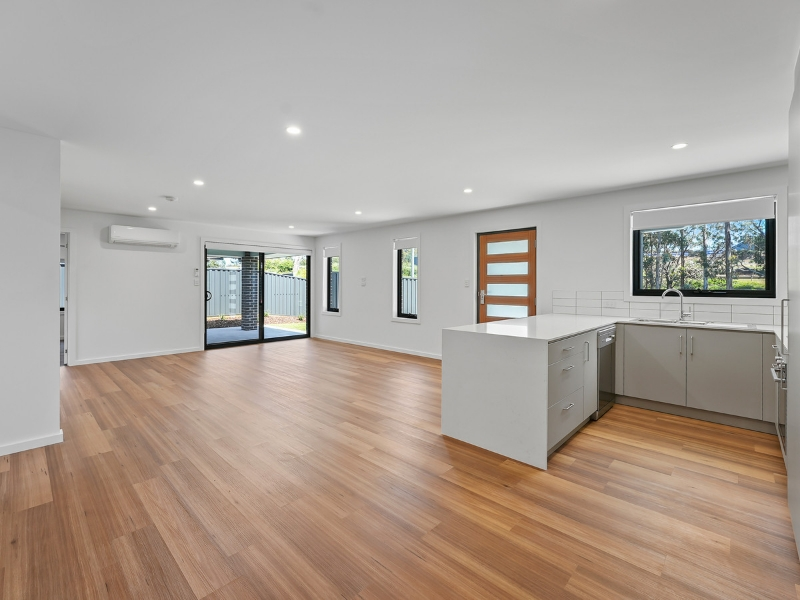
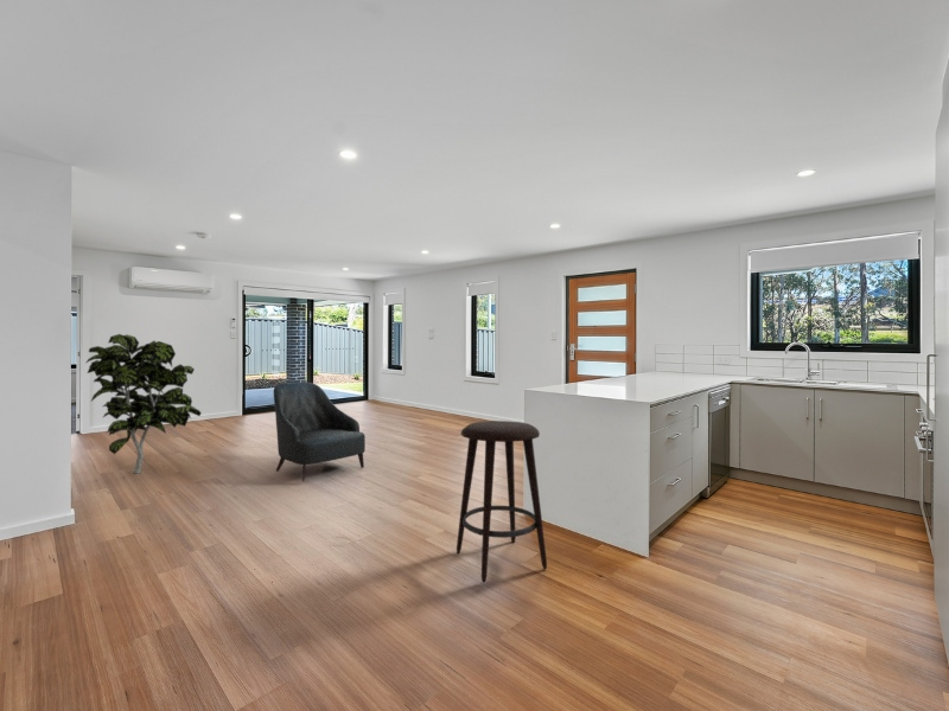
+ indoor plant (145, 403)
+ stool (508, 493)
+ armchair (314, 425)
